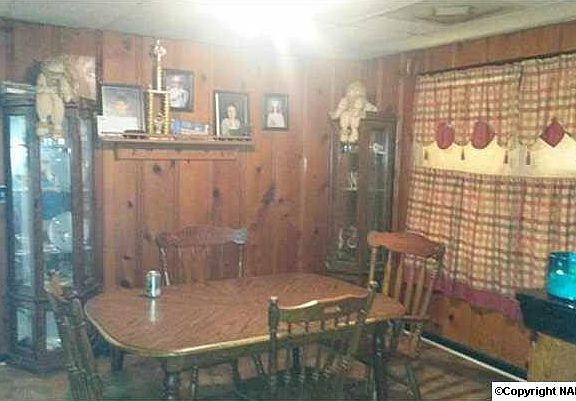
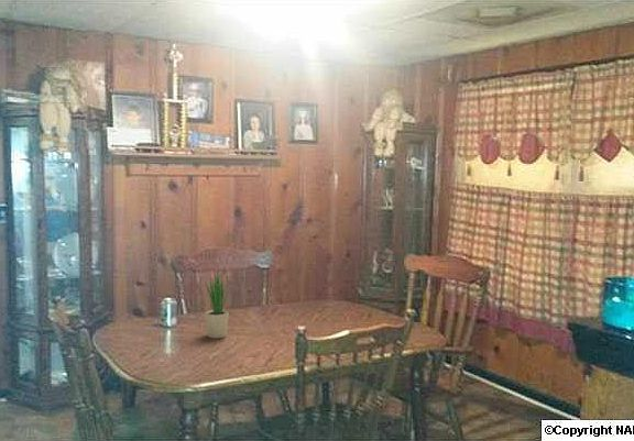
+ potted plant (217, 301)
